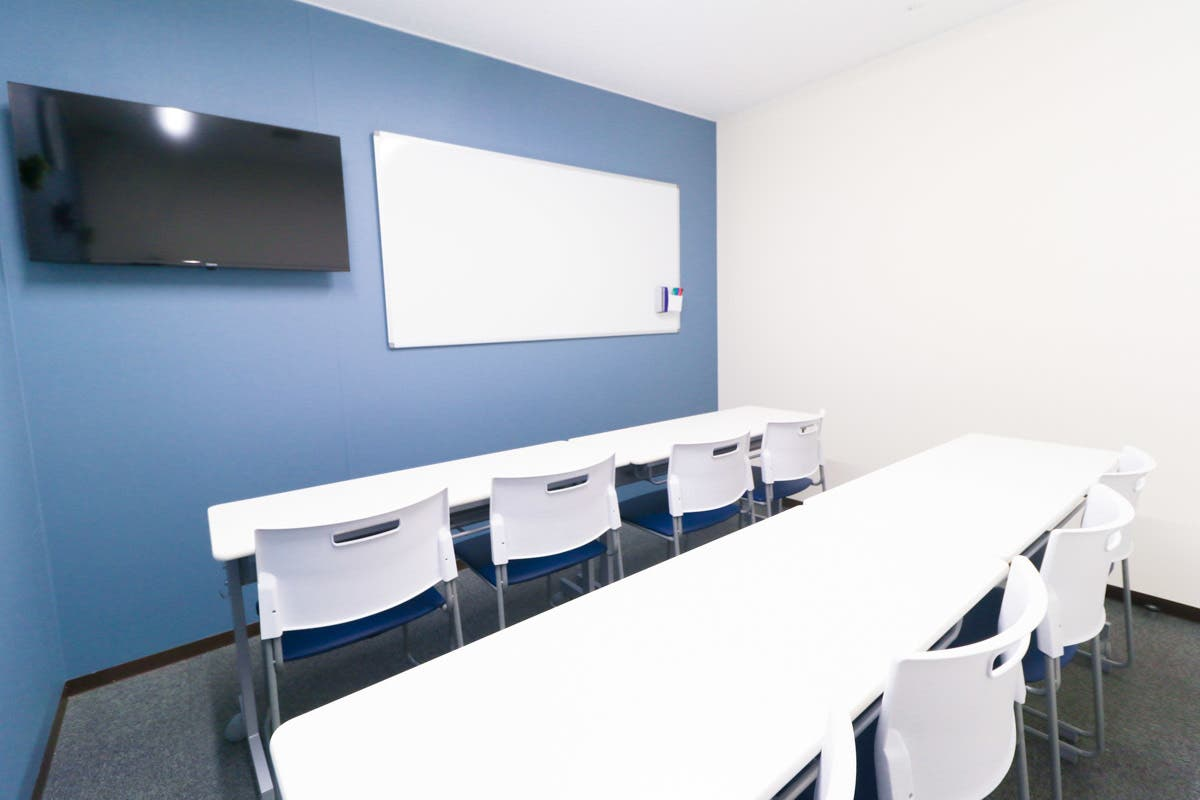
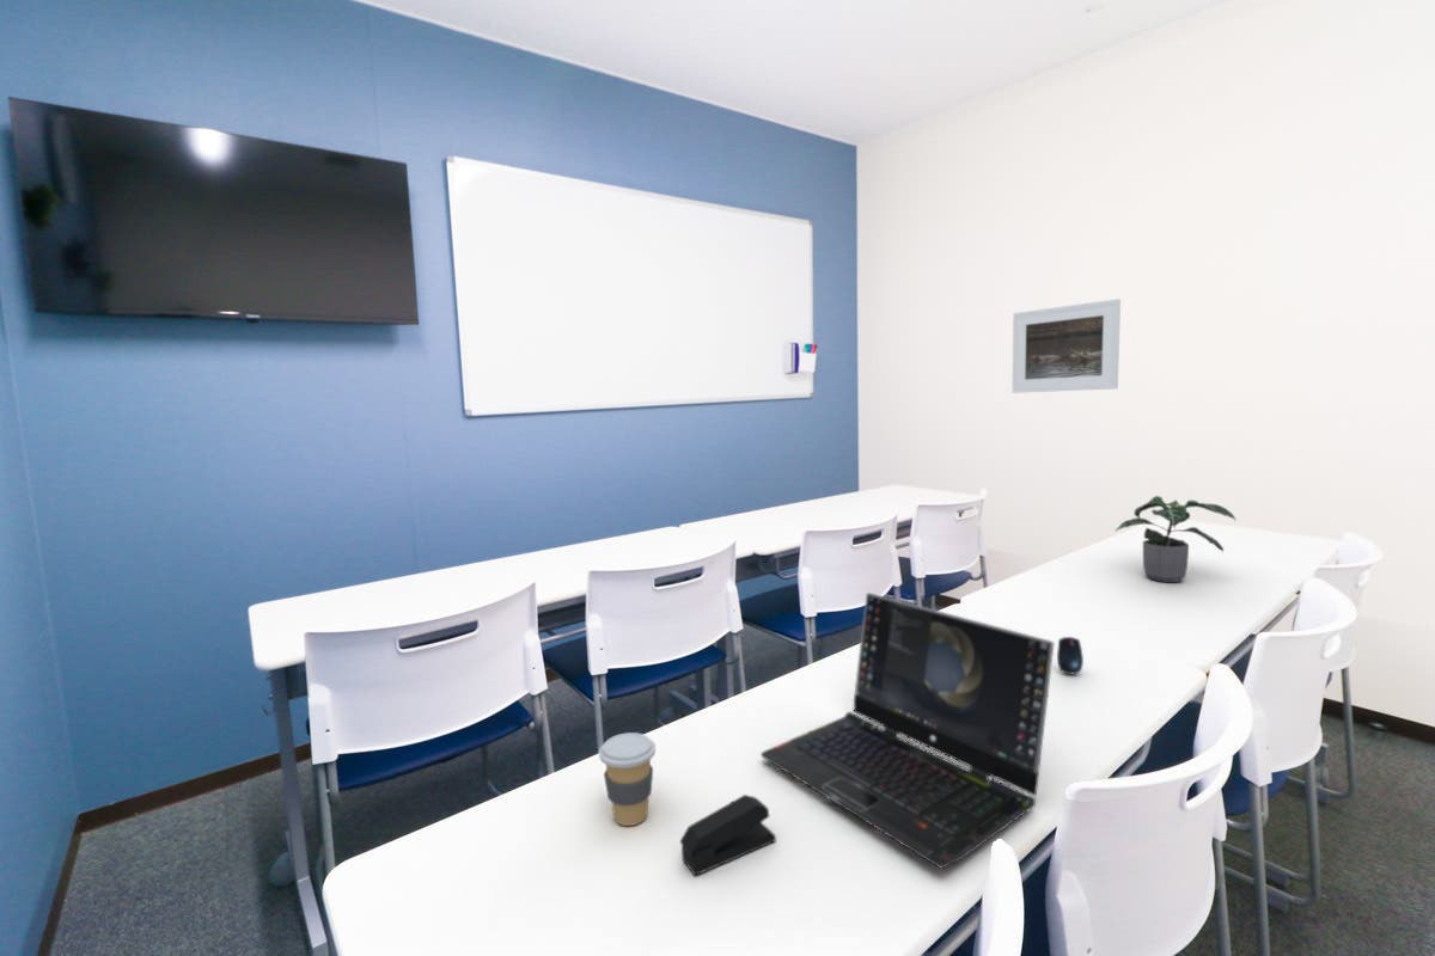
+ potted plant (1171, 538)
+ stapler (727, 829)
+ coffee cup (628, 779)
+ laptop computer (897, 706)
+ mouse (1069, 655)
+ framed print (1062, 349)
